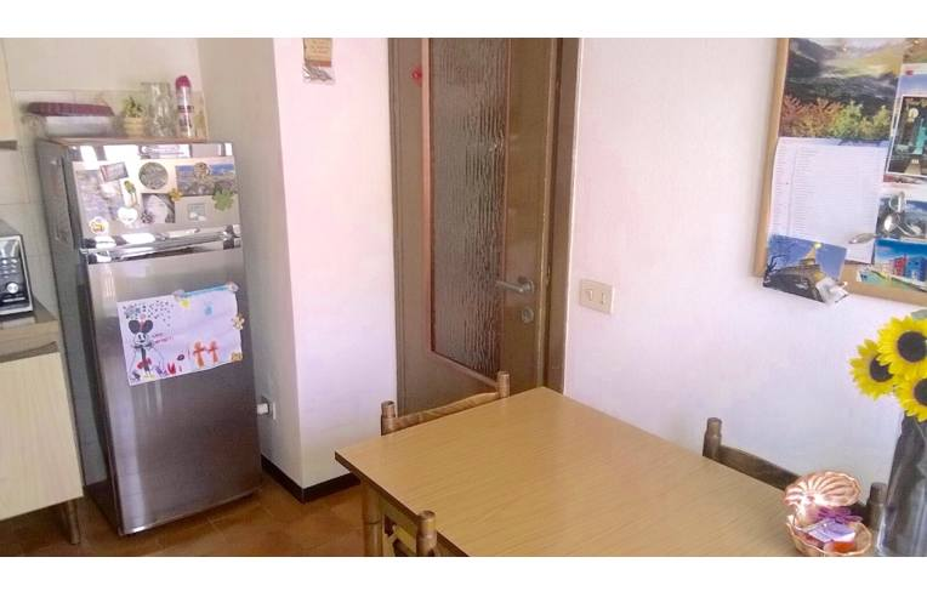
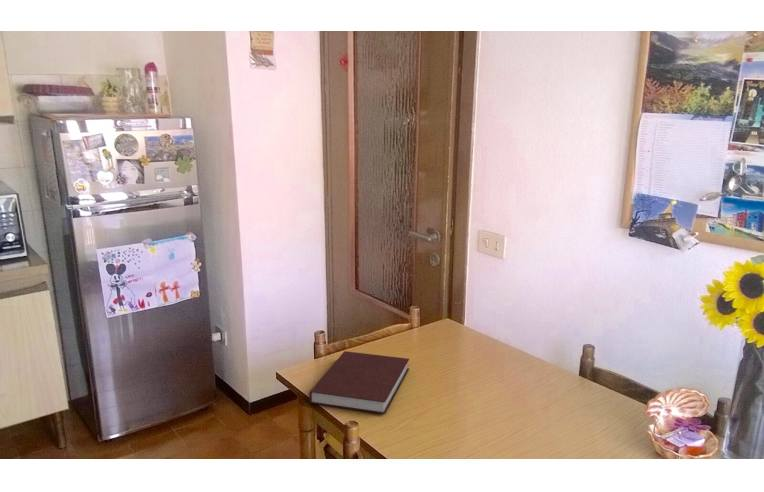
+ notebook (362, 379)
